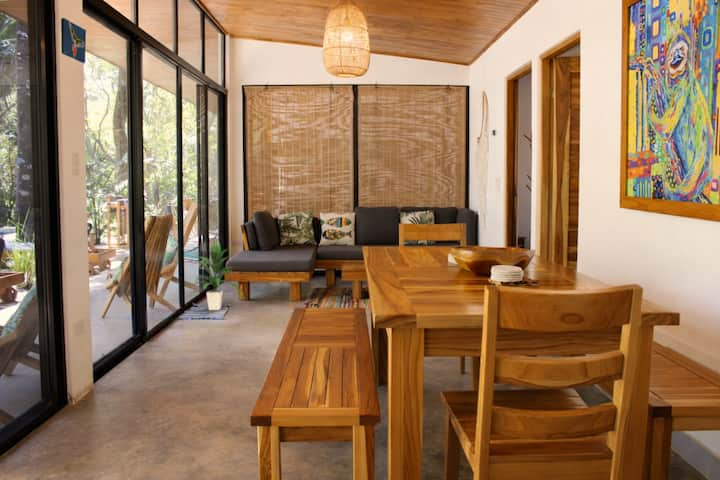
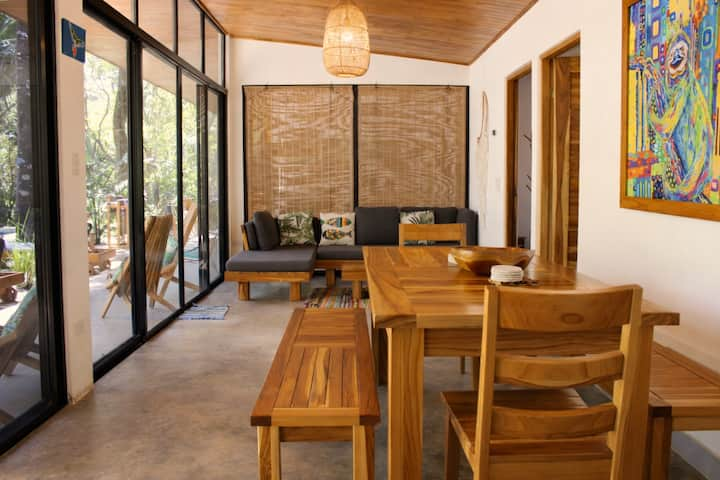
- indoor plant (215, 276)
